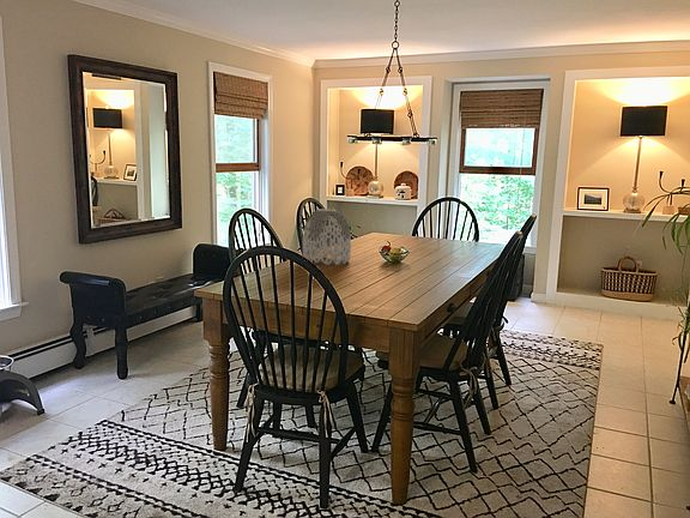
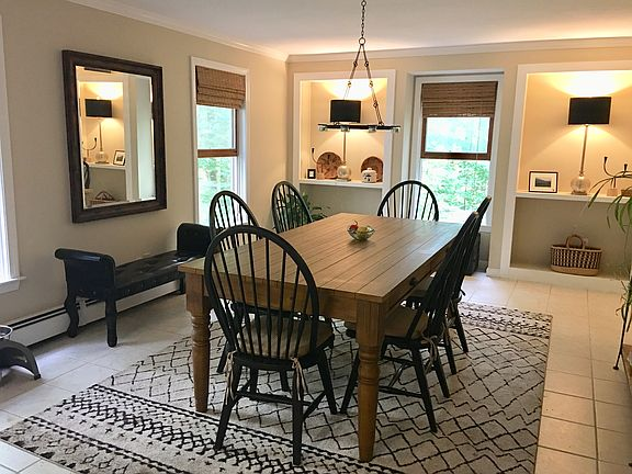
- vase (326, 235)
